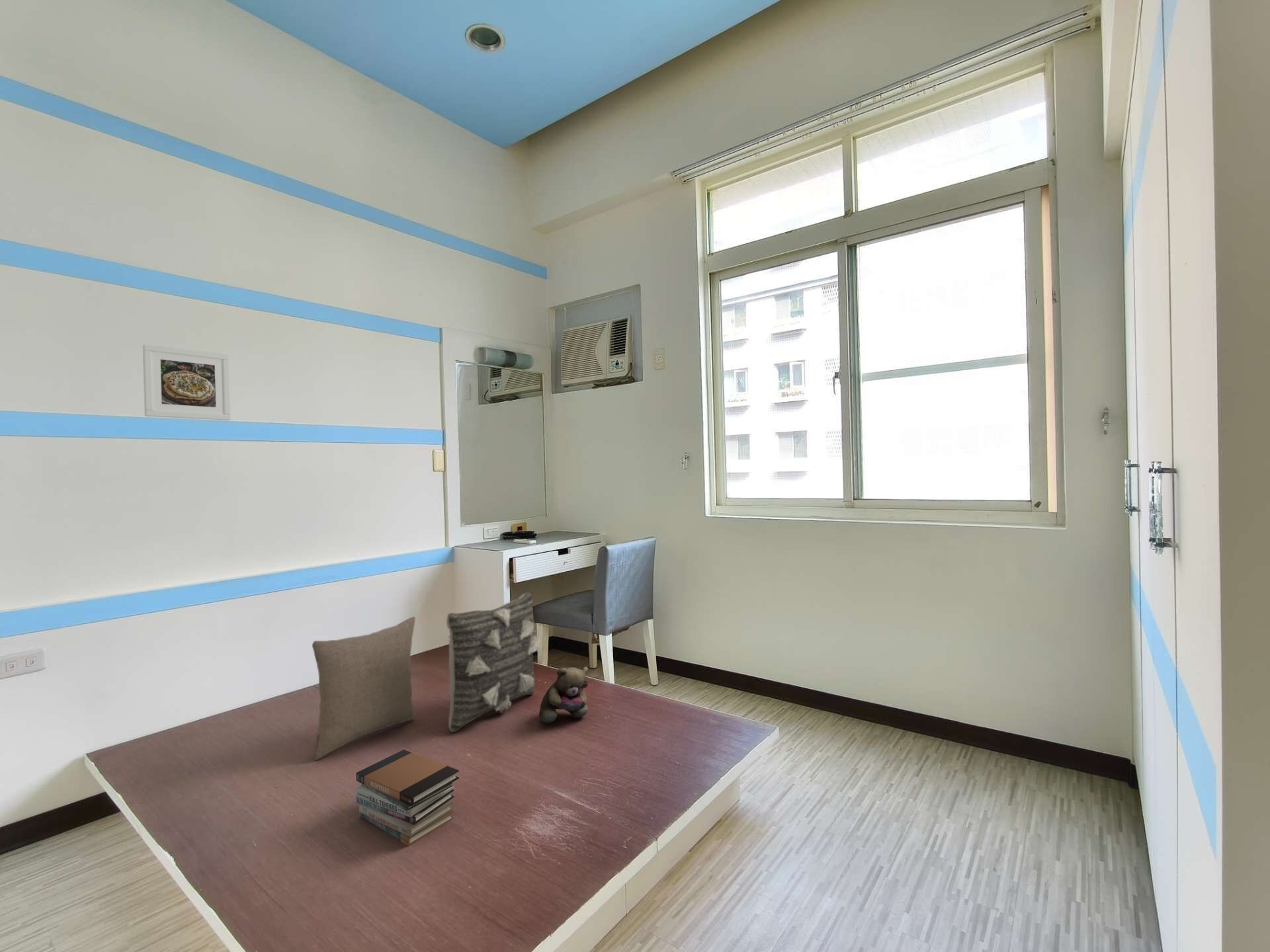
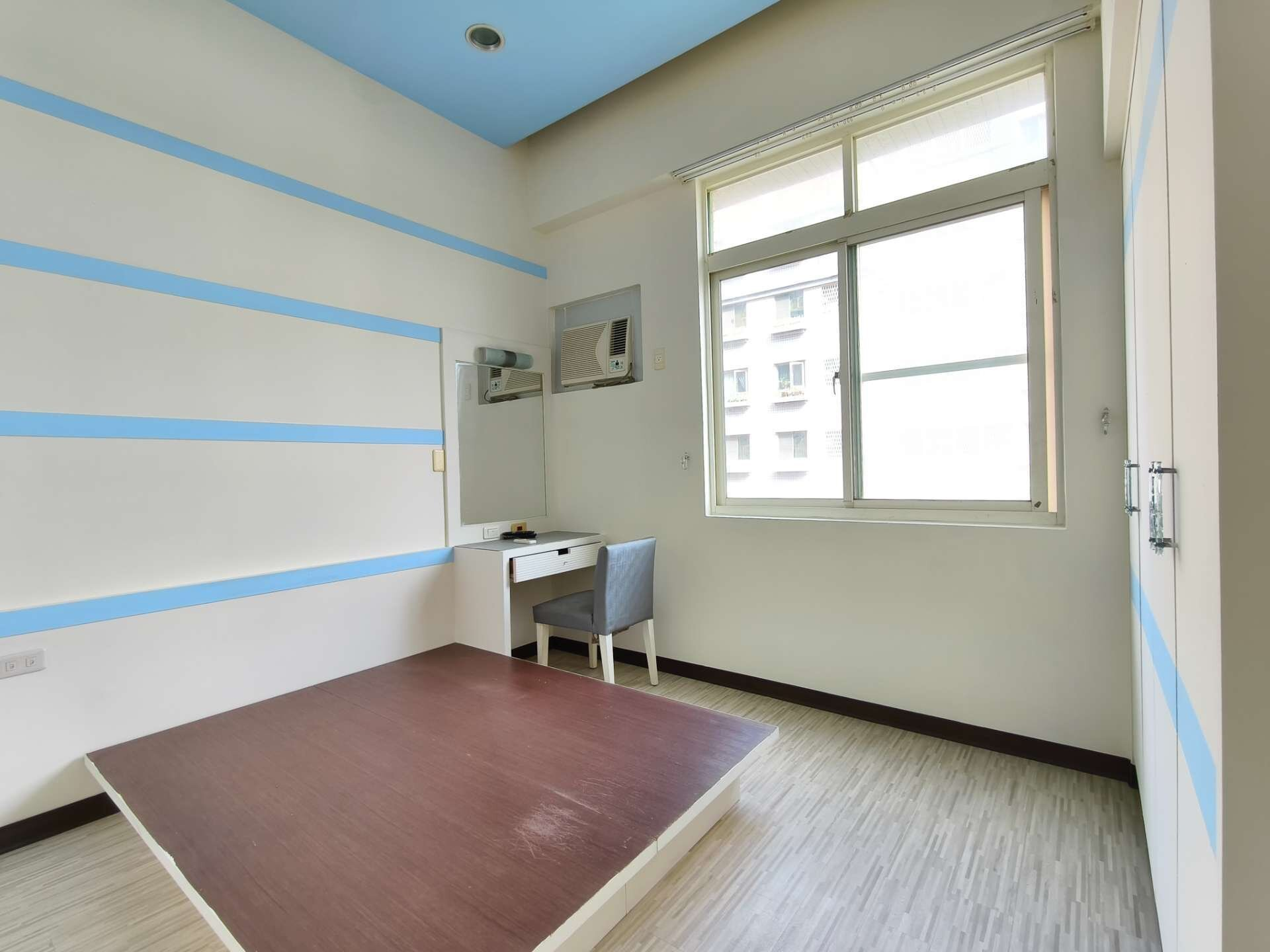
- teddy bear (562, 691)
- pillow (368, 682)
- book stack (406, 794)
- pillow (495, 657)
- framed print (189, 384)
